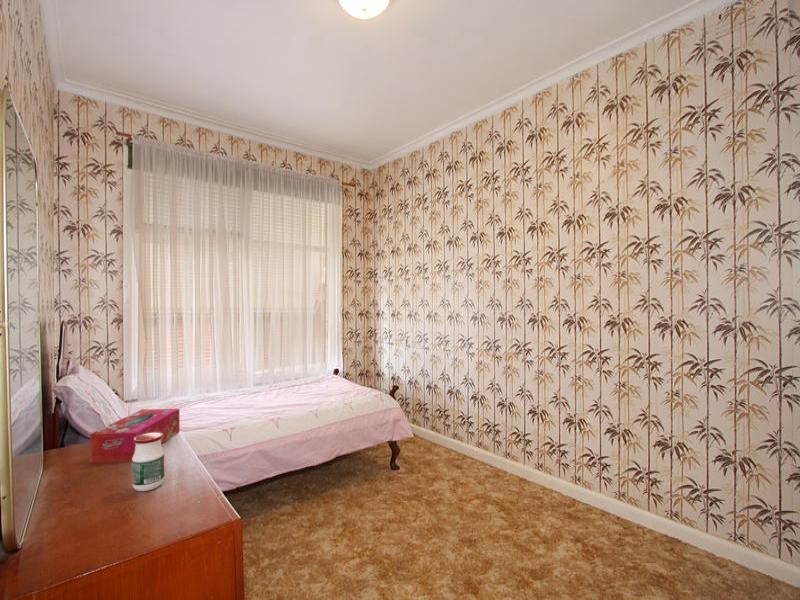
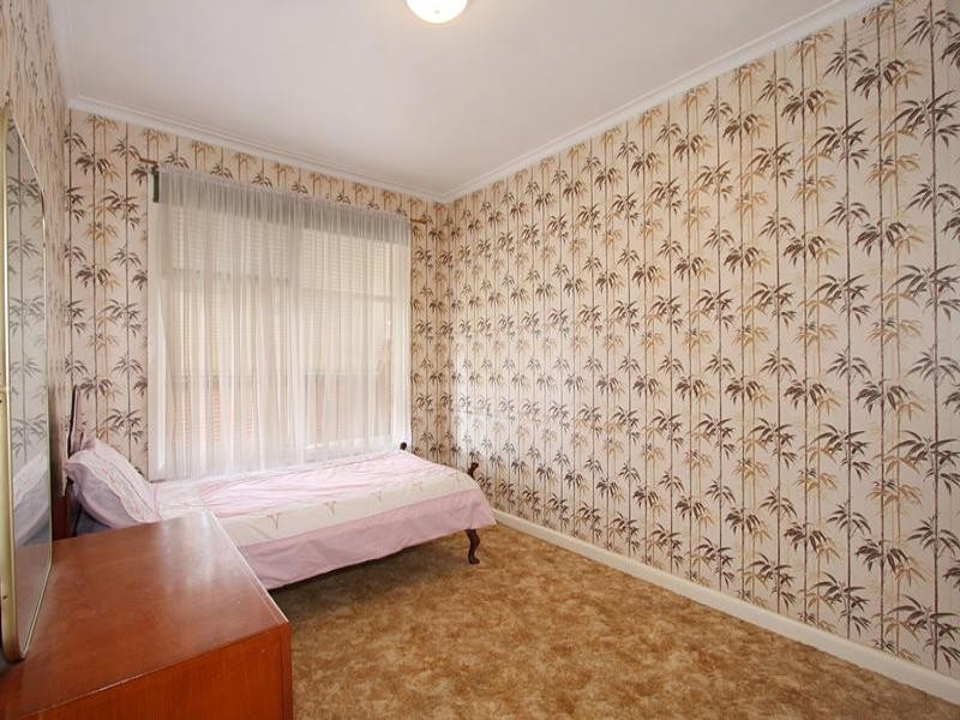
- tissue box (139, 432)
- jar (148, 461)
